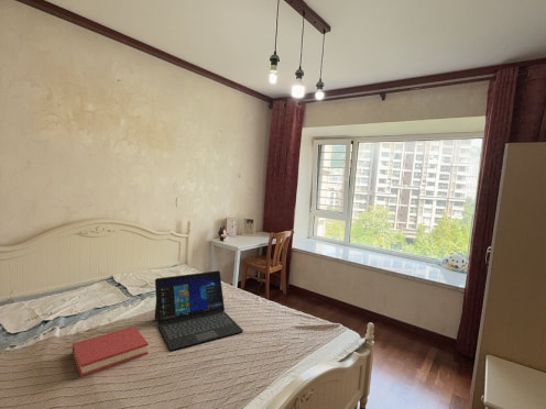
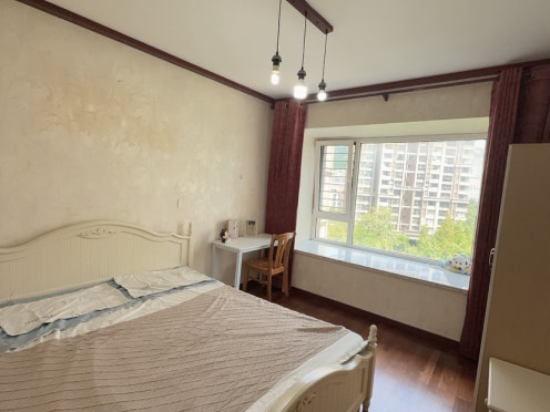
- hardback book (110, 347)
- laptop (198, 303)
